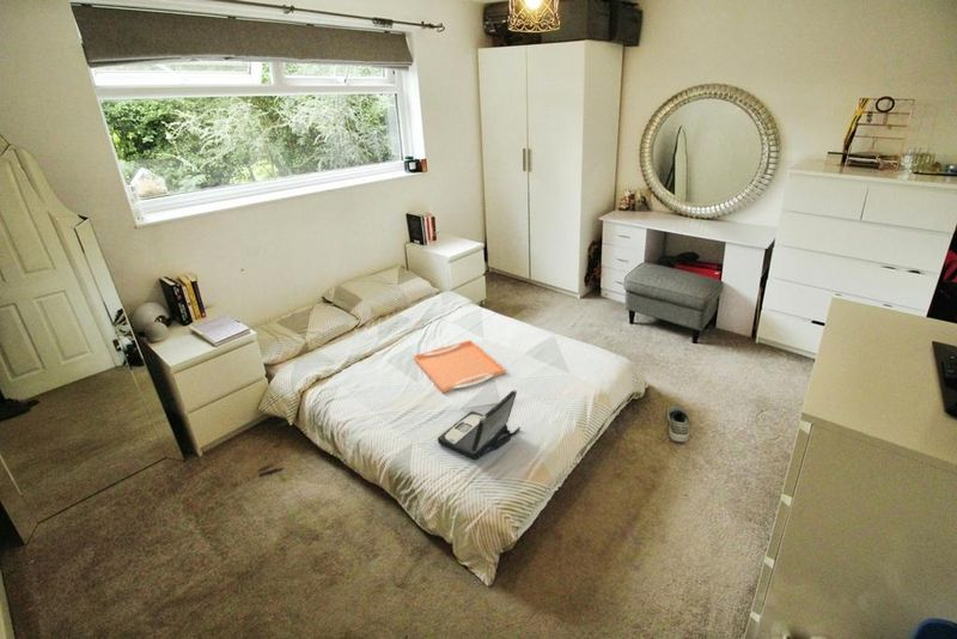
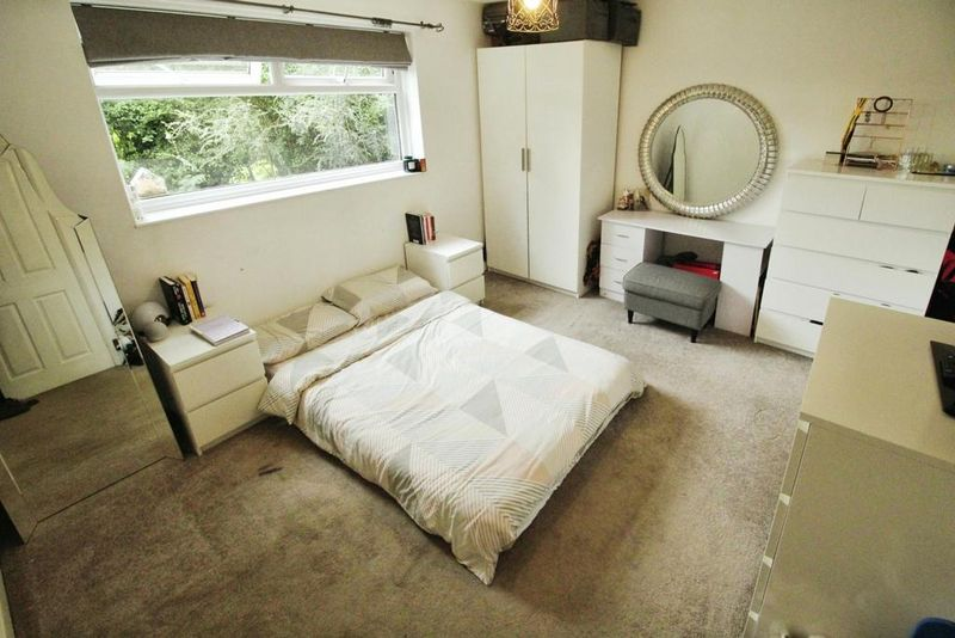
- laptop (478, 416)
- shoe (678, 418)
- serving tray (457, 364)
